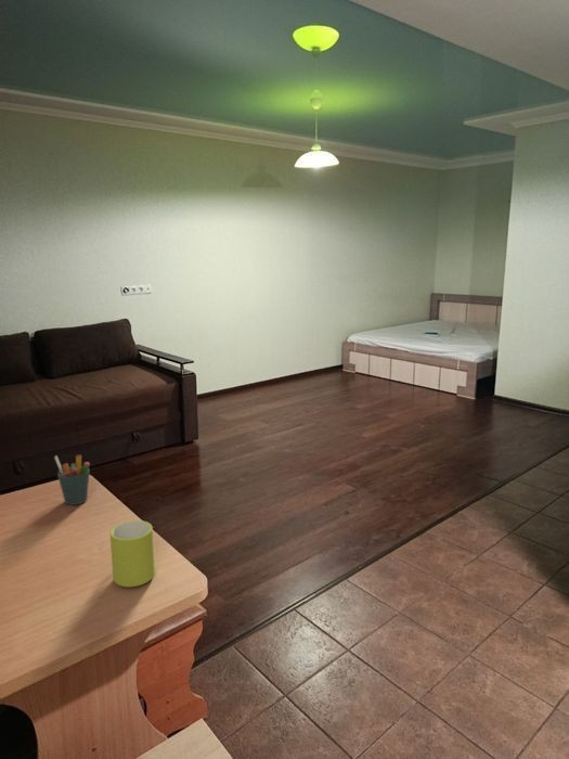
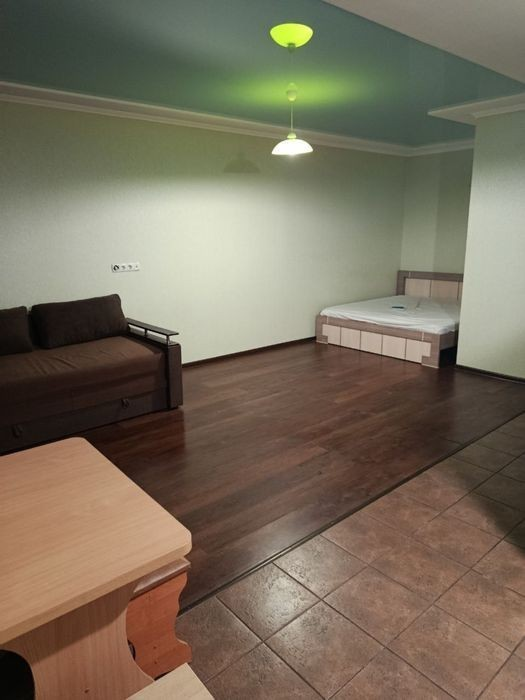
- mug (130, 549)
- pen holder (74, 477)
